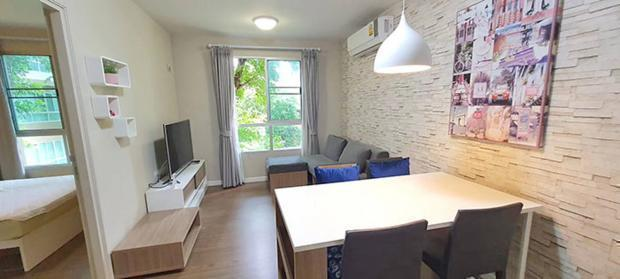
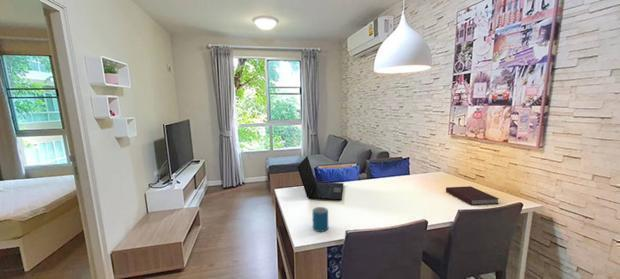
+ mug (319, 217)
+ laptop (322, 182)
+ notebook (470, 194)
